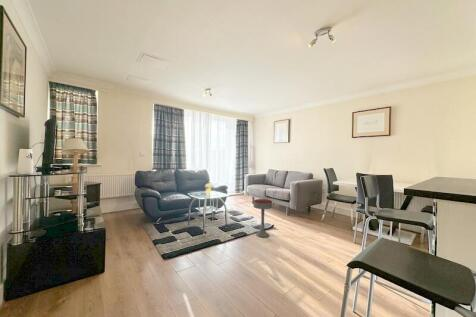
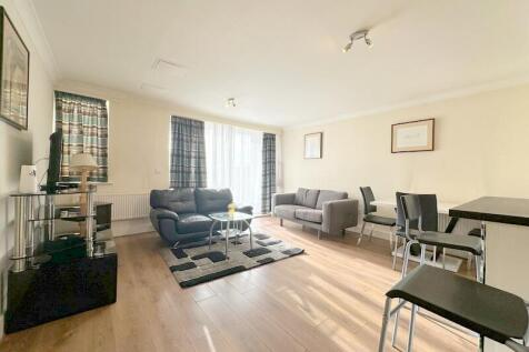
- bar stool (262, 217)
